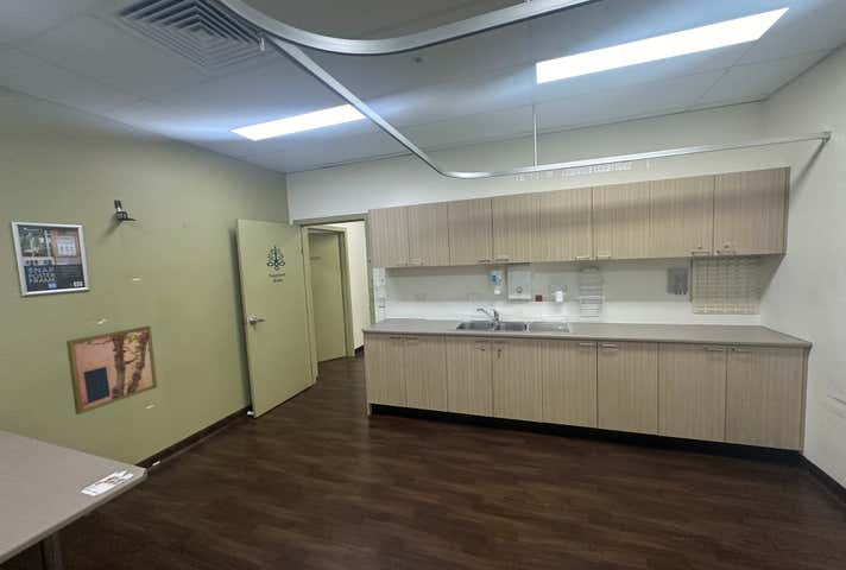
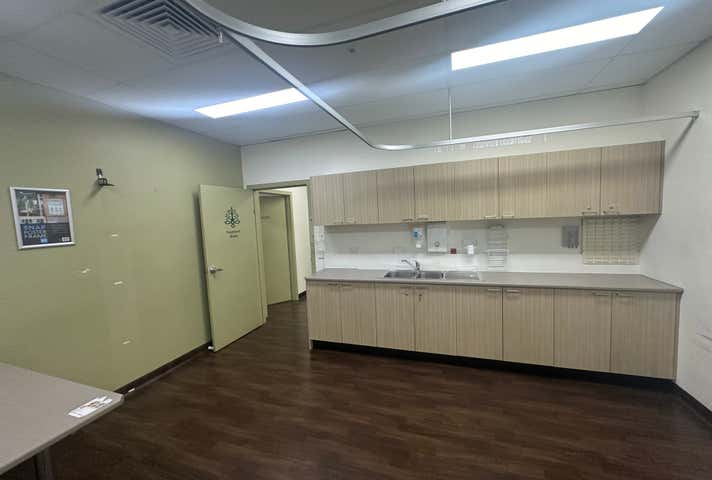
- wall art (115, 366)
